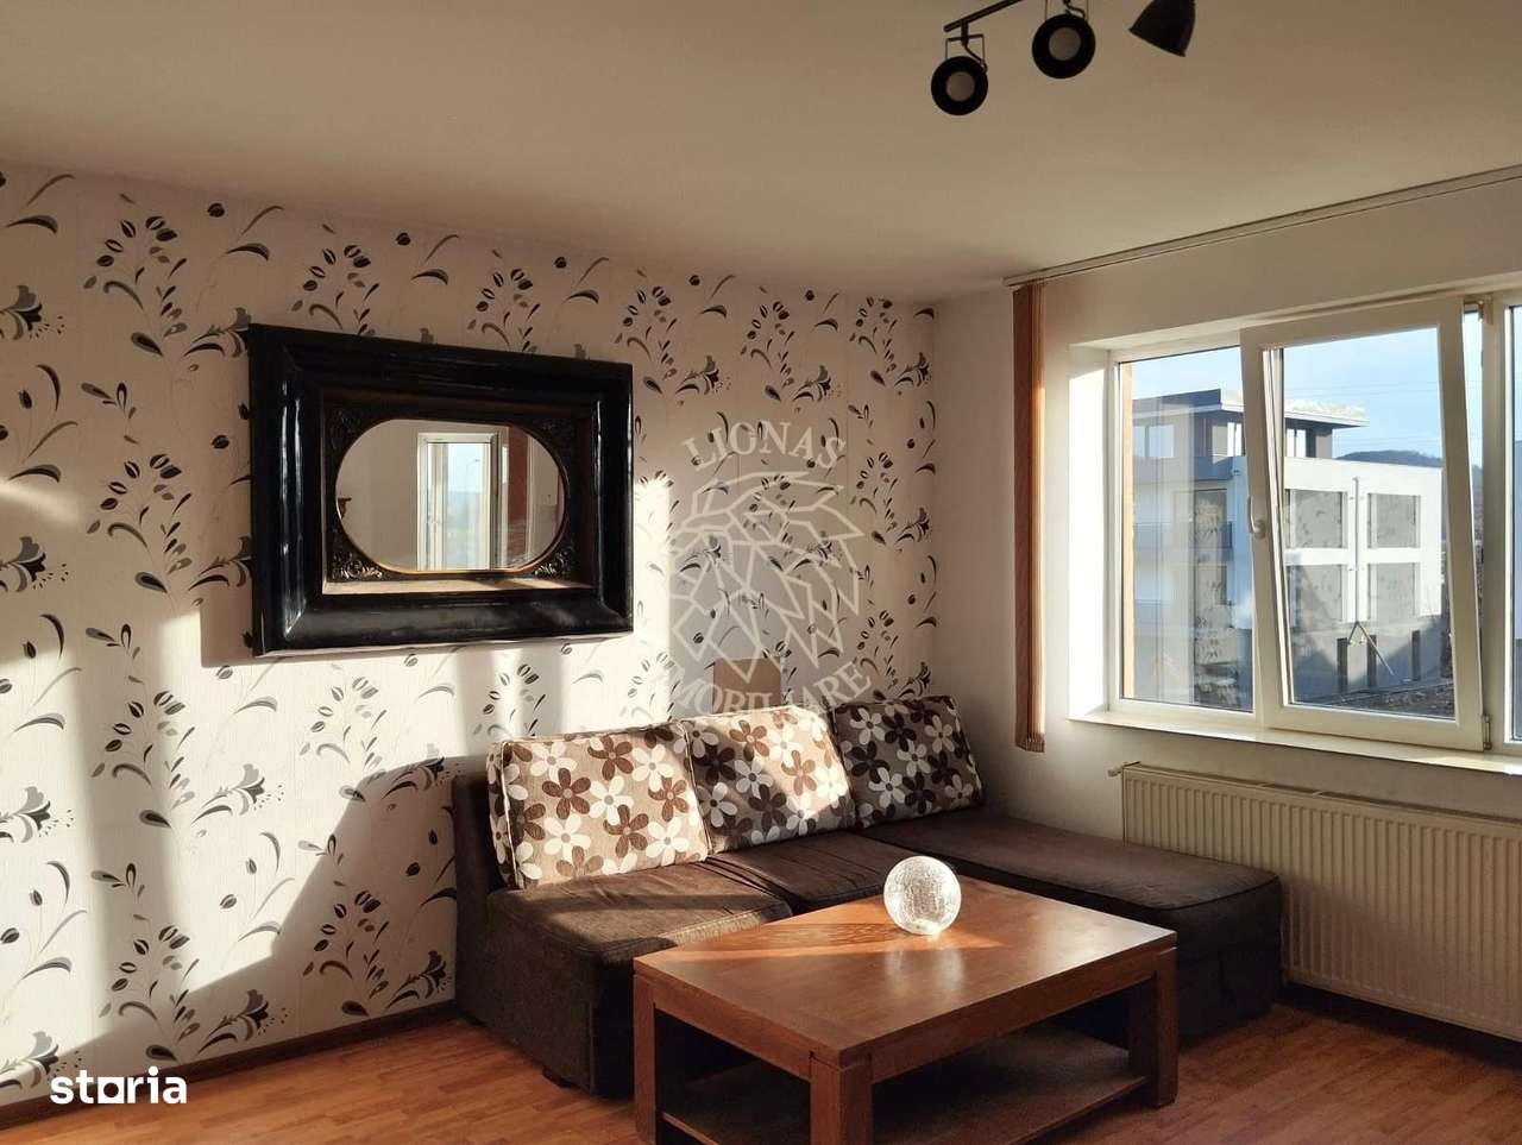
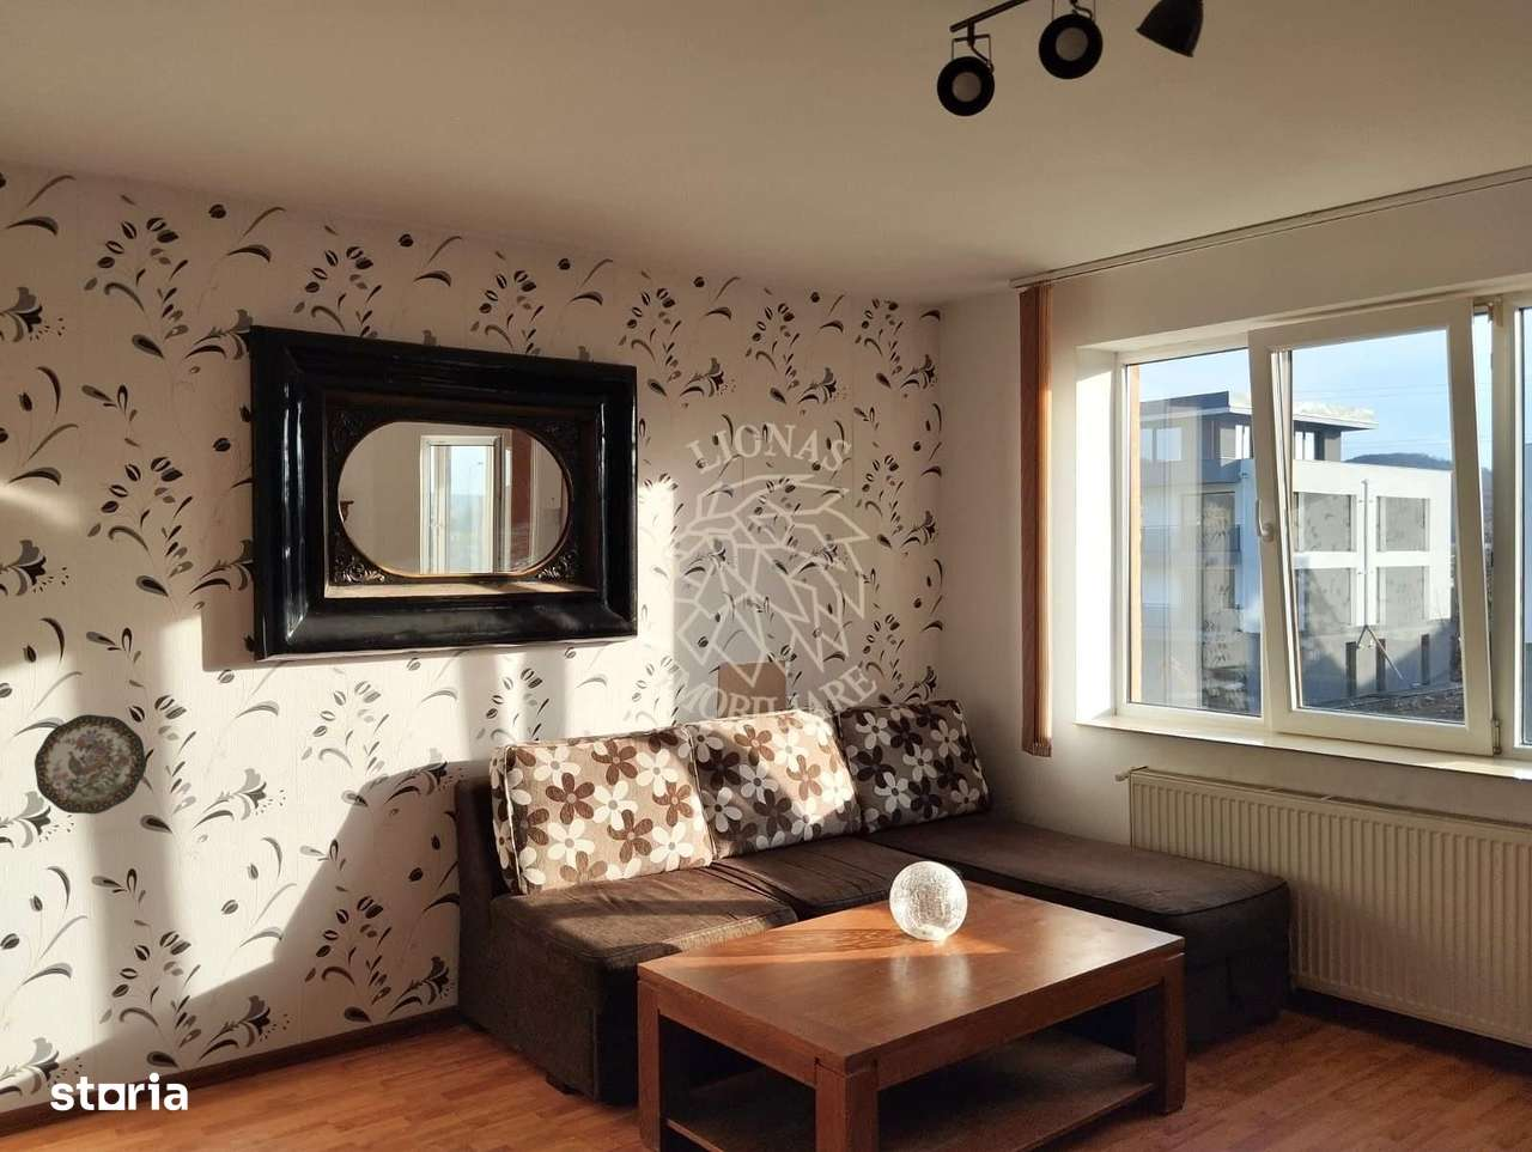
+ decorative plate (90, 764)
